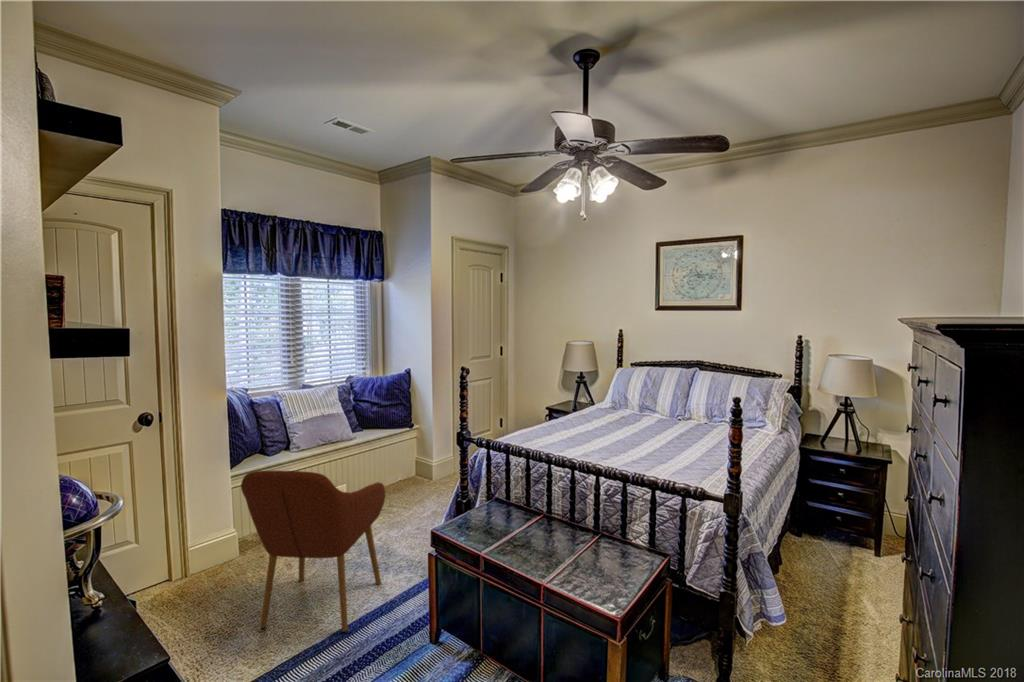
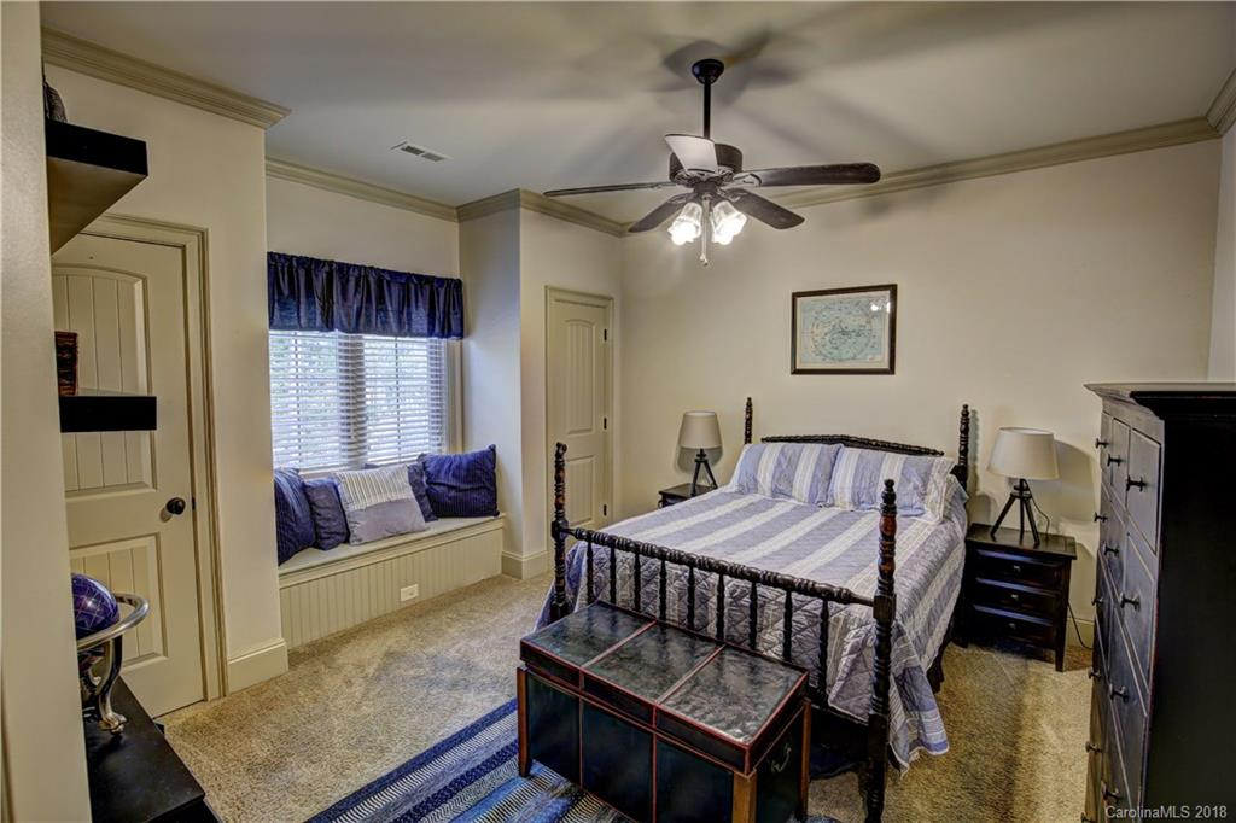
- armchair (315, 533)
